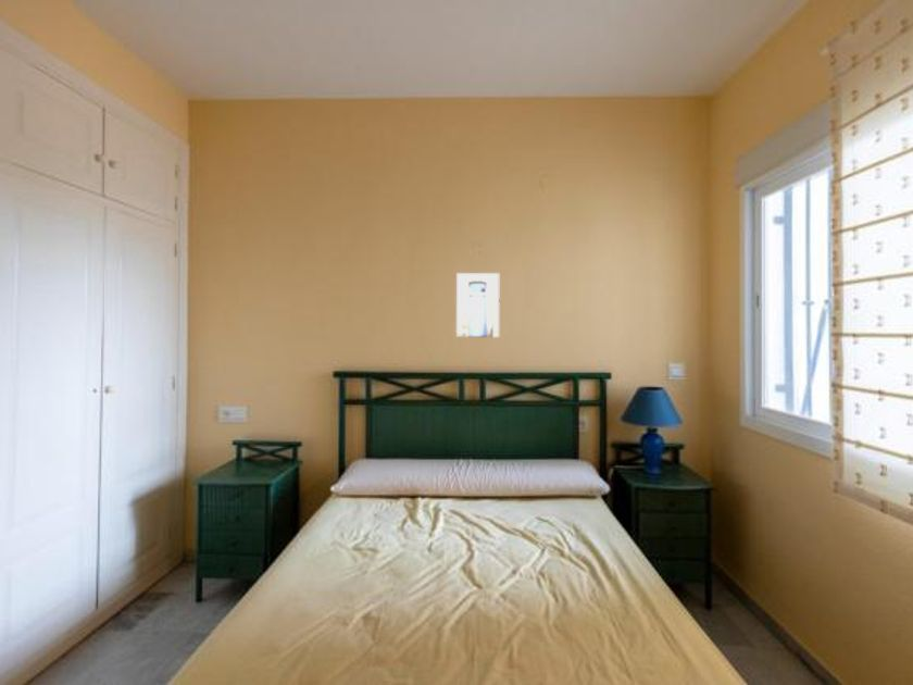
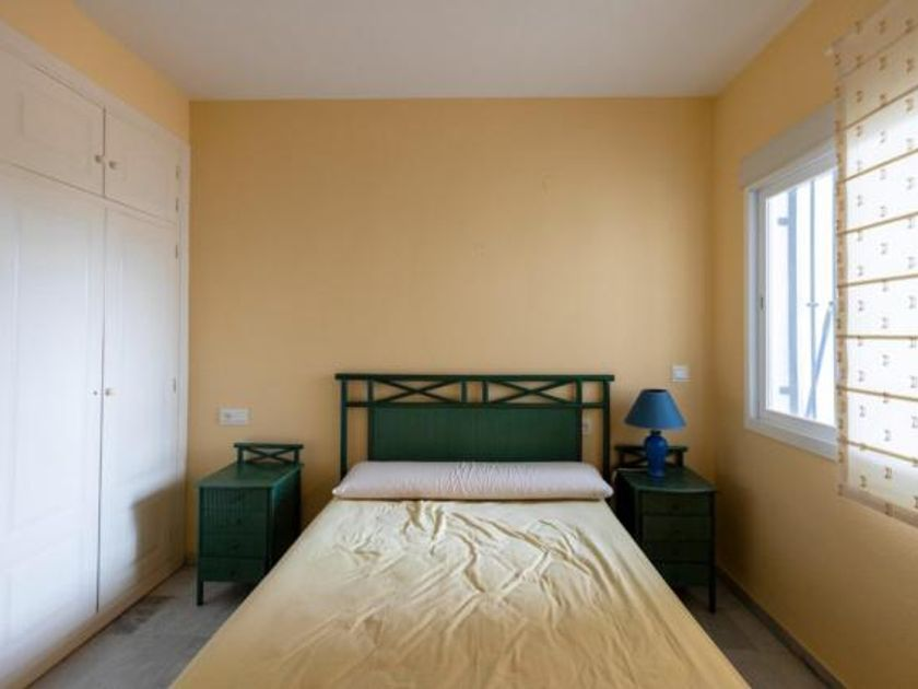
- wall art (477, 304)
